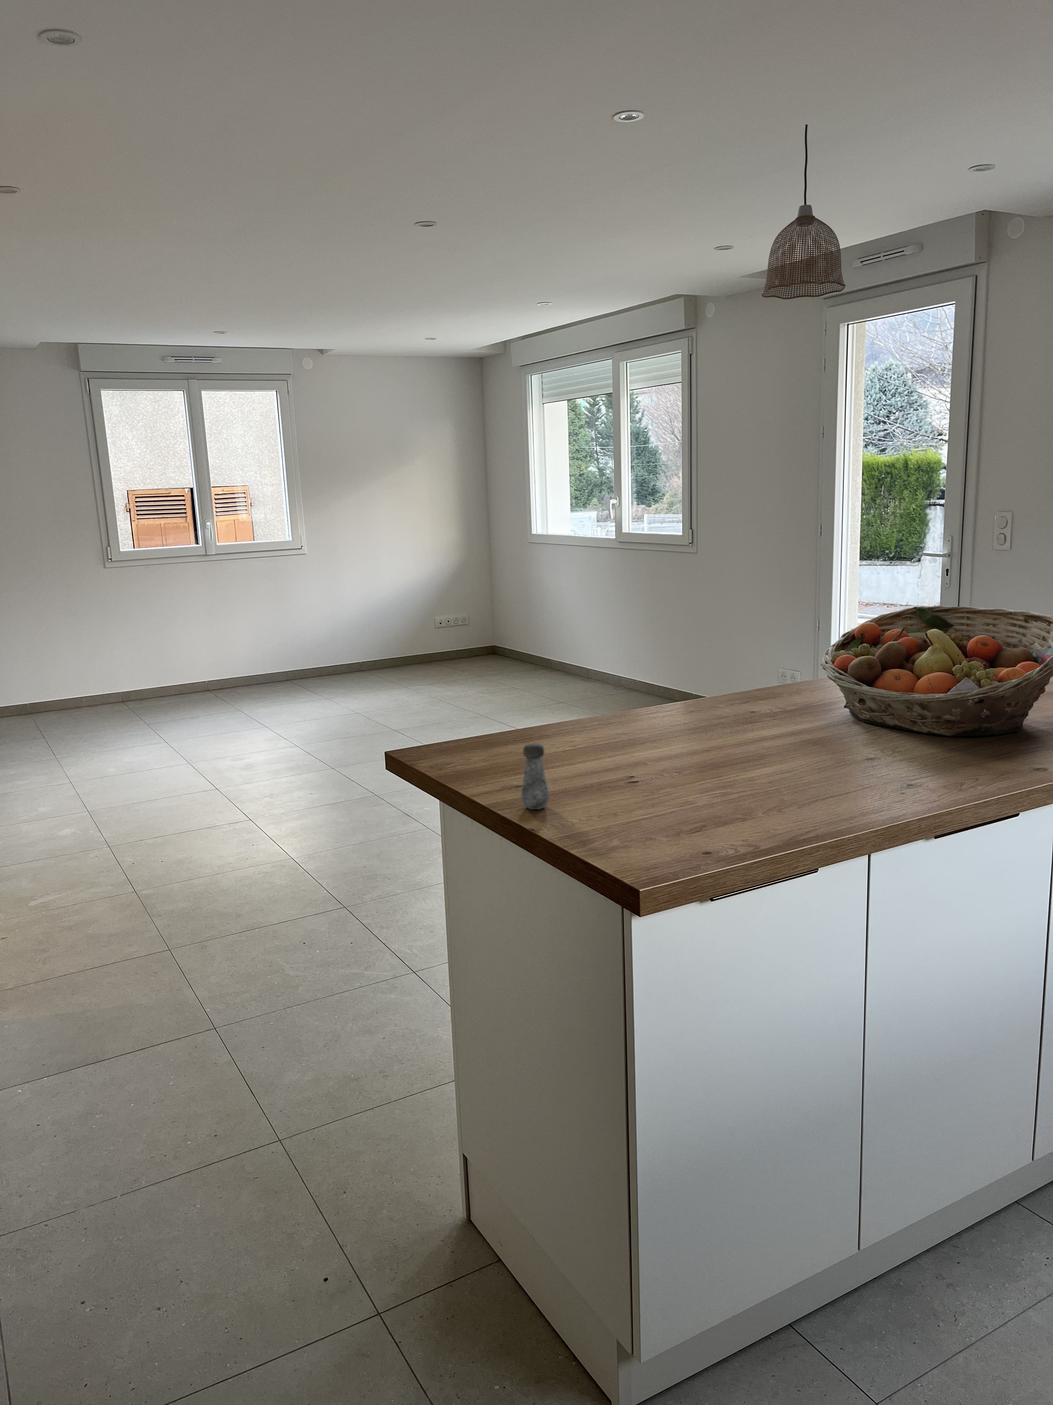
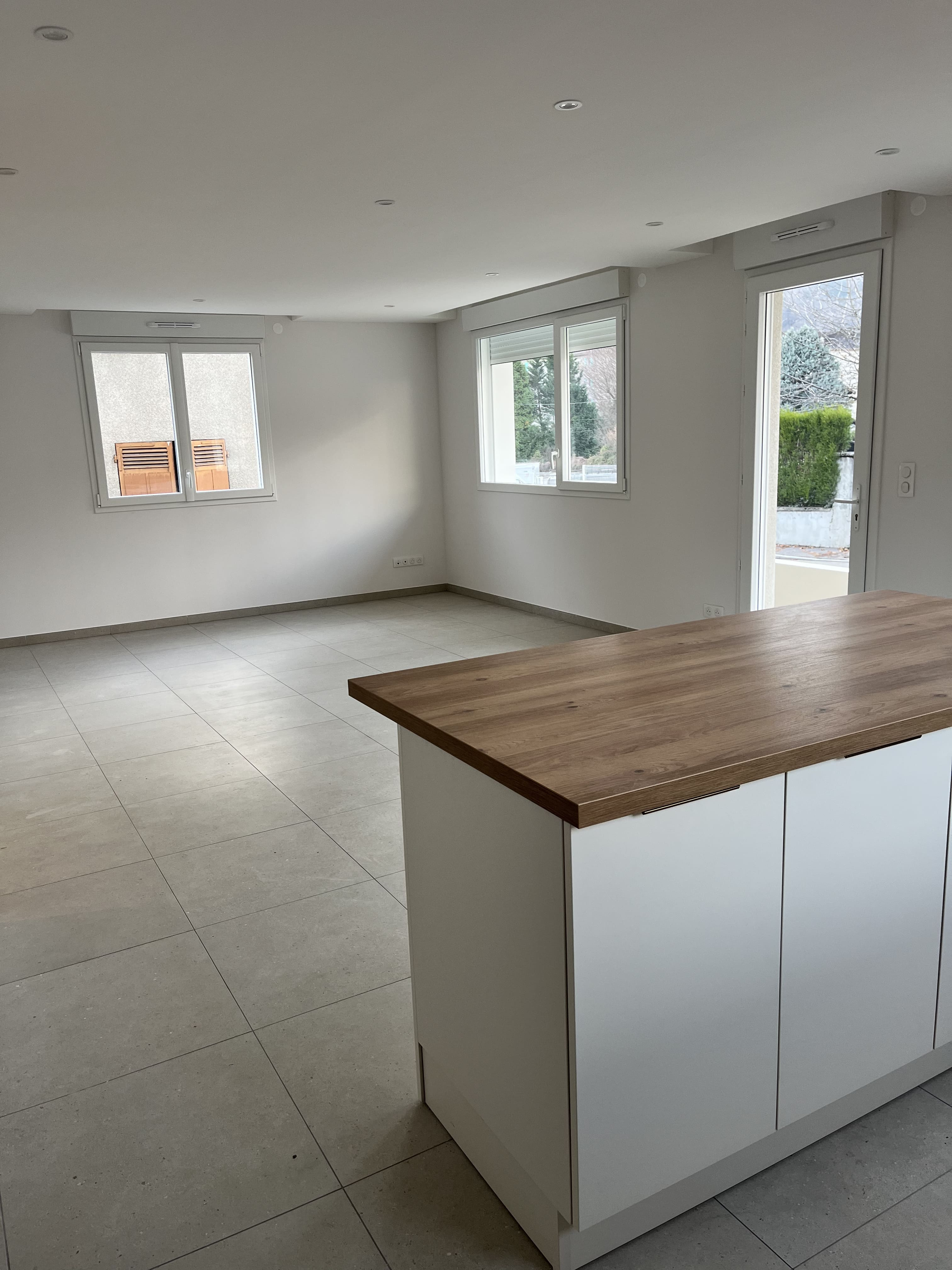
- fruit basket (941, 667)
- salt shaker (534, 776)
- pendant lamp (805, 209)
